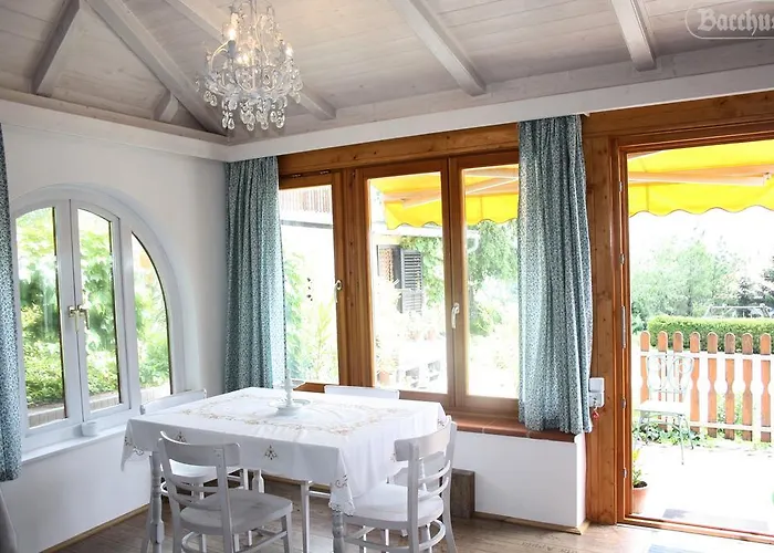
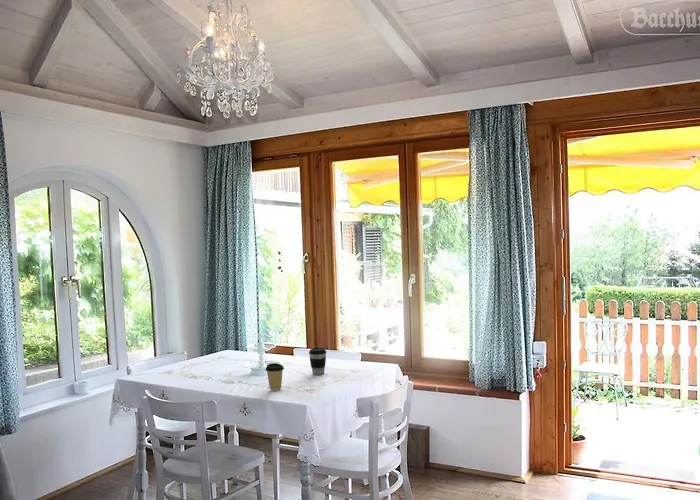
+ coffee cup (275, 377)
+ coffee cup (318, 361)
